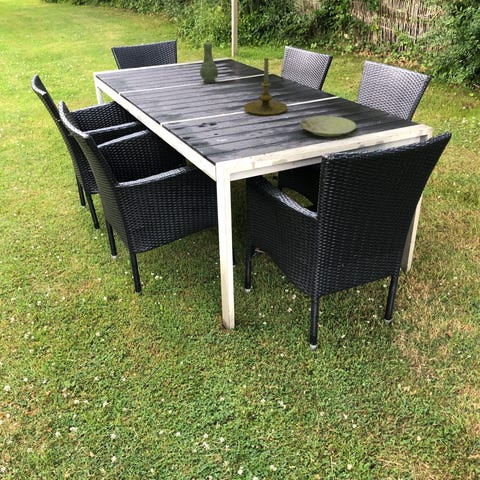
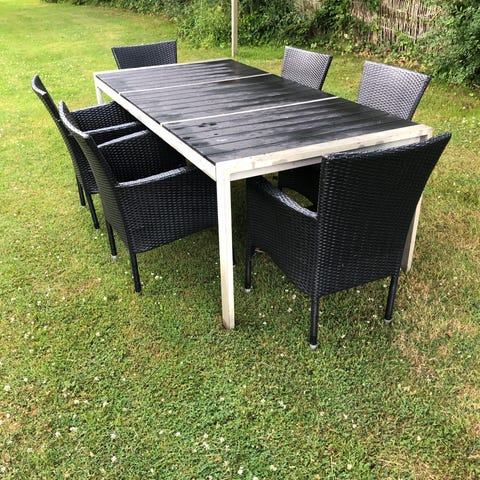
- plate (327, 127)
- vase (208, 61)
- candle holder (265, 84)
